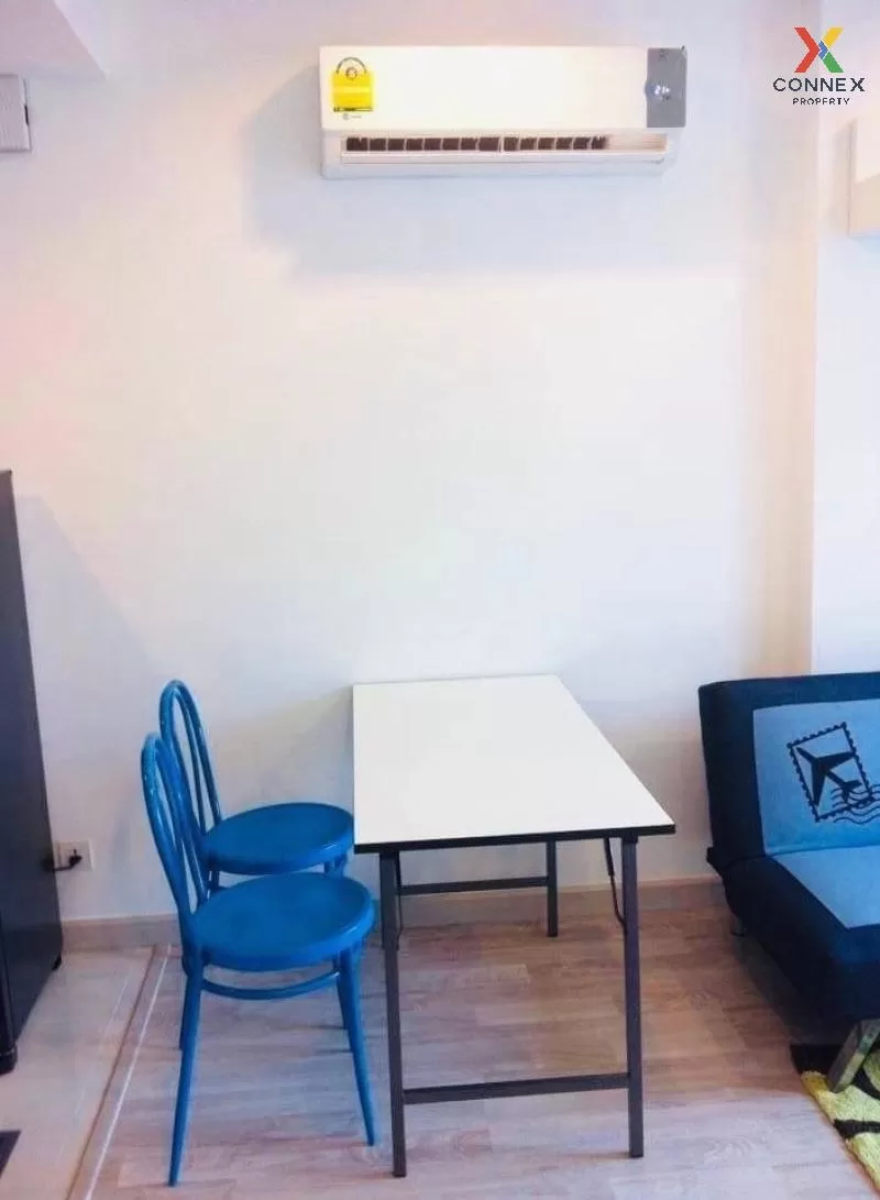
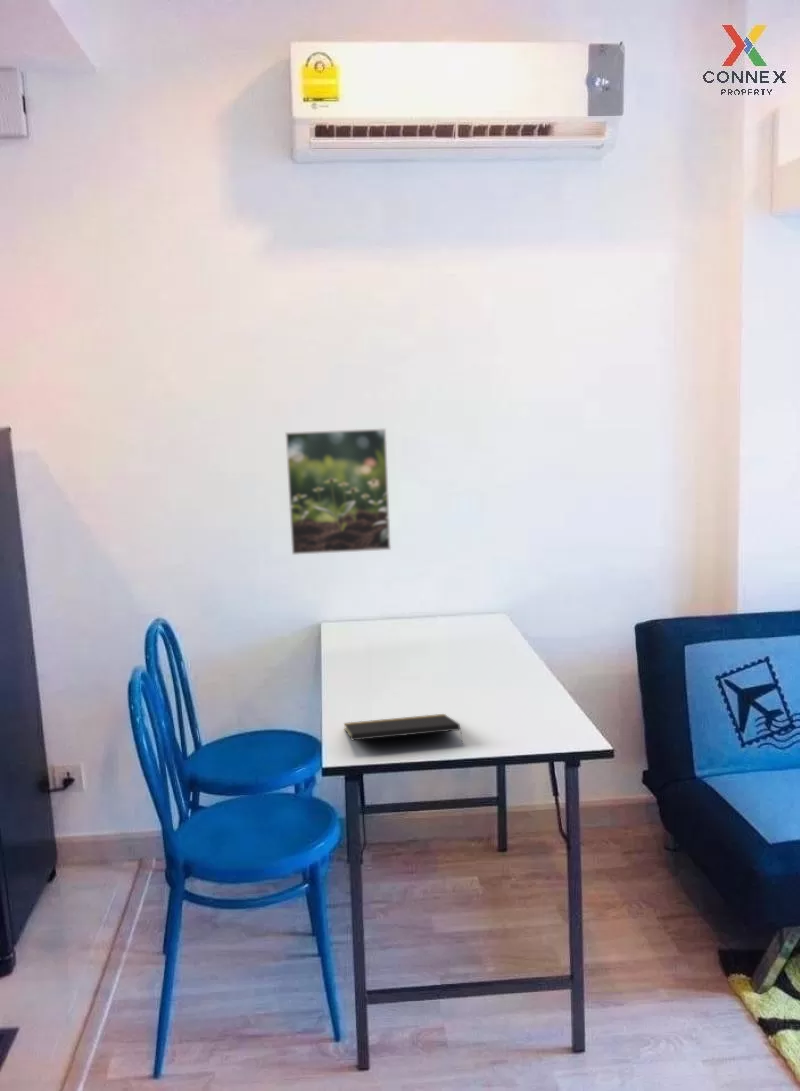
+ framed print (338, 491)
+ notepad (400, 726)
